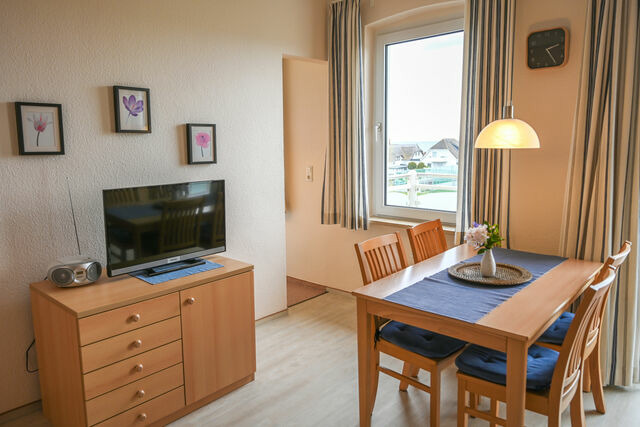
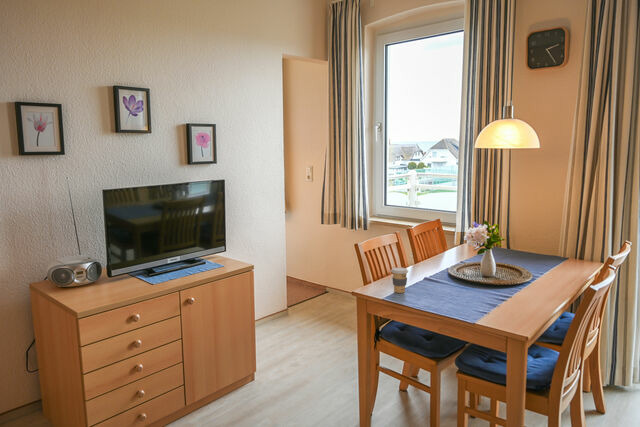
+ coffee cup (399, 280)
